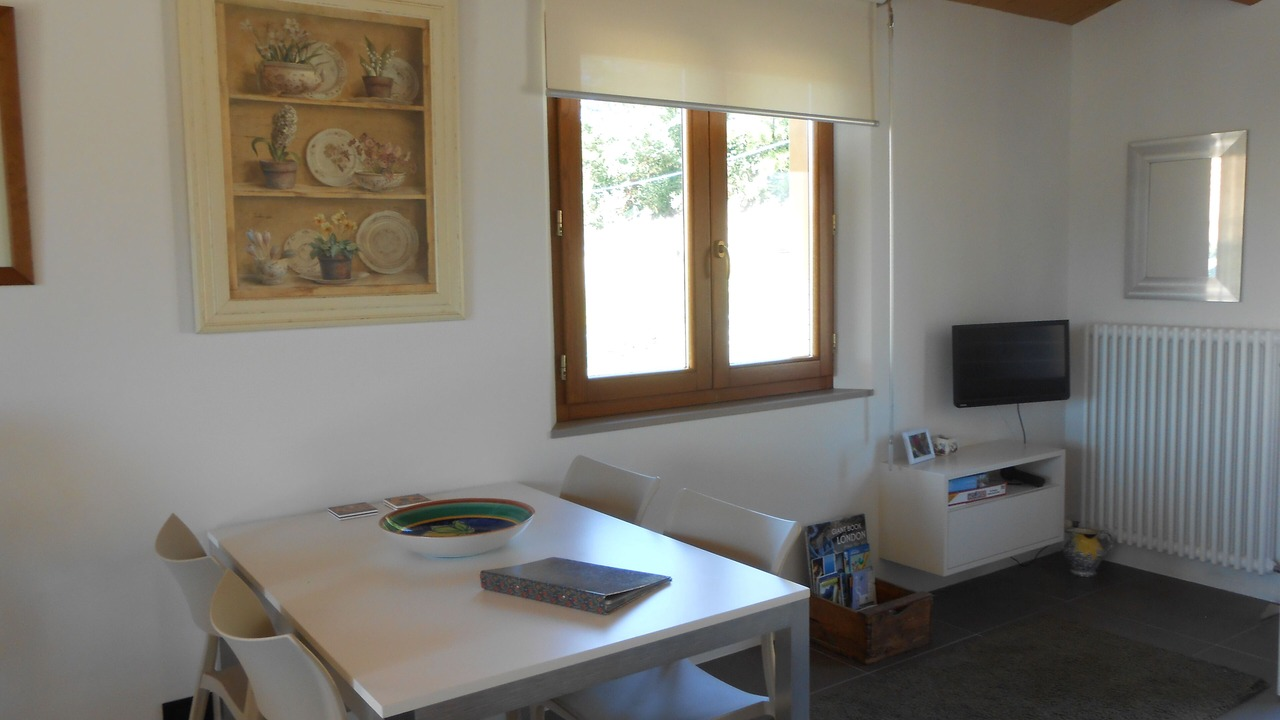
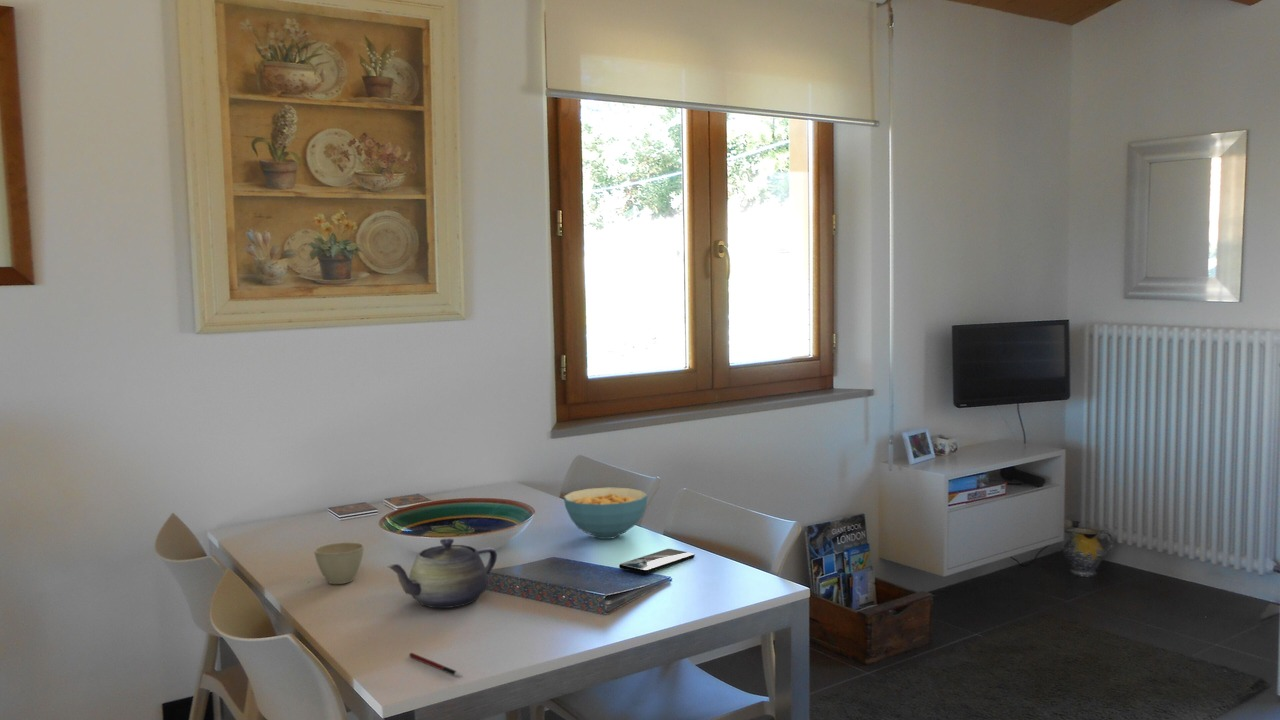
+ smartphone (657, 560)
+ cereal bowl (605, 515)
+ flower pot (339, 564)
+ pen (435, 664)
+ teapot (444, 570)
